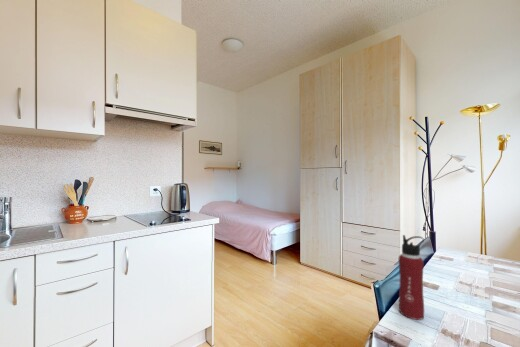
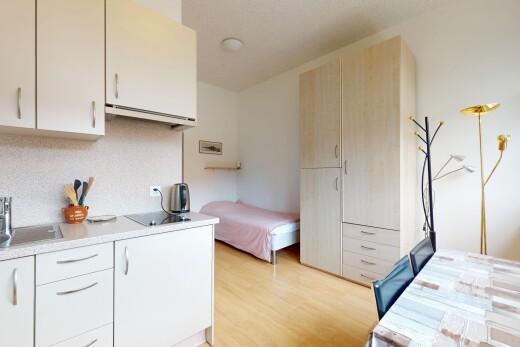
- water bottle (411, 274)
